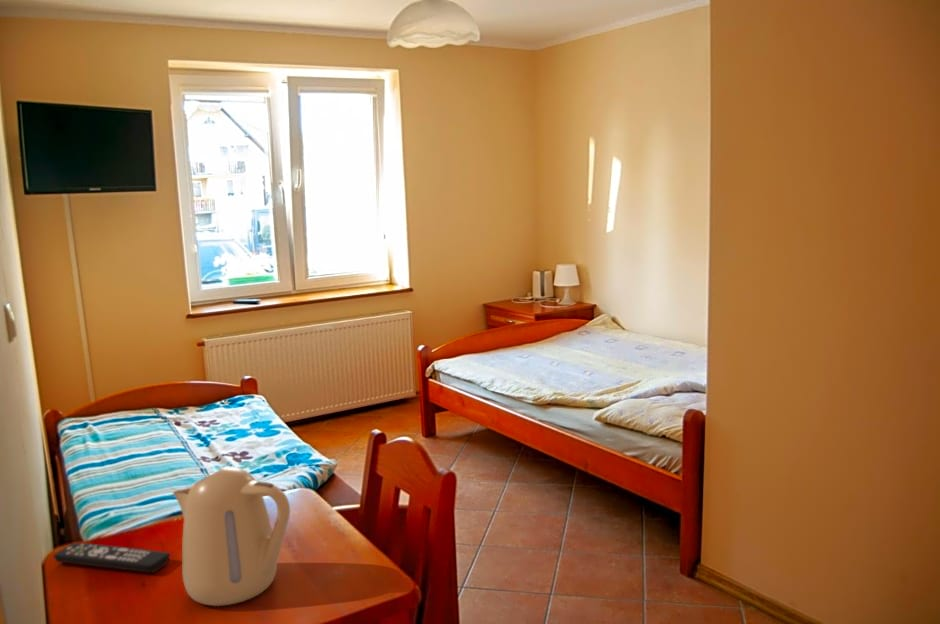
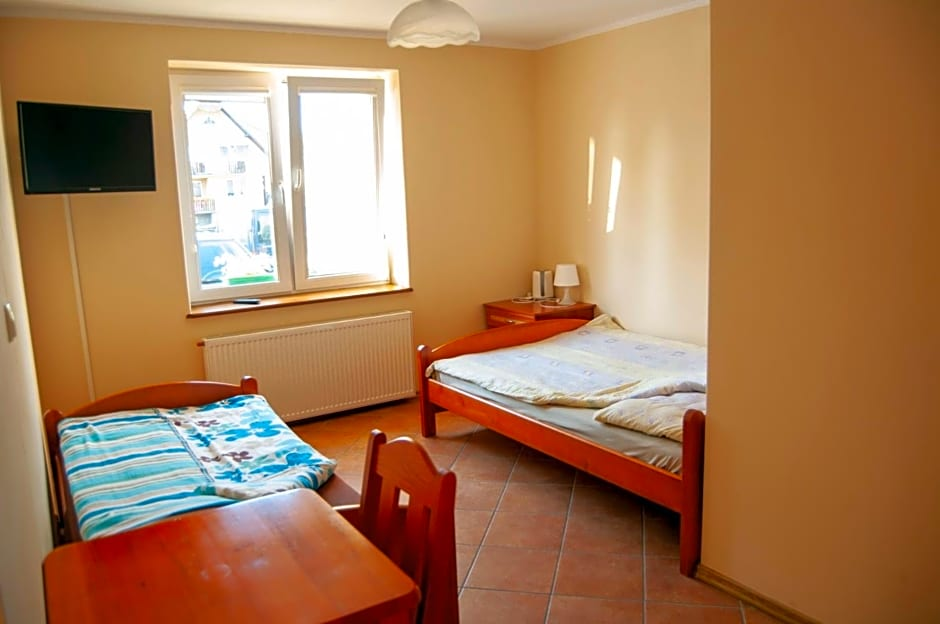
- remote control (111, 557)
- kettle (232, 528)
